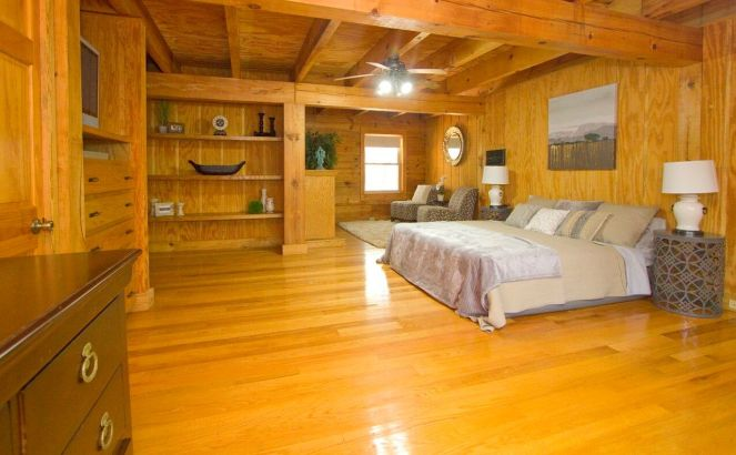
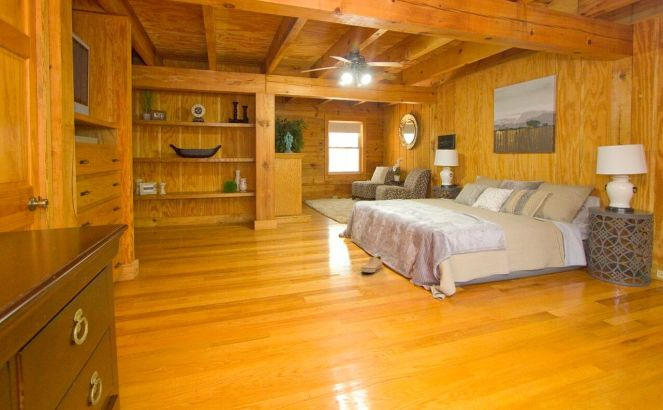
+ shoe (372, 263)
